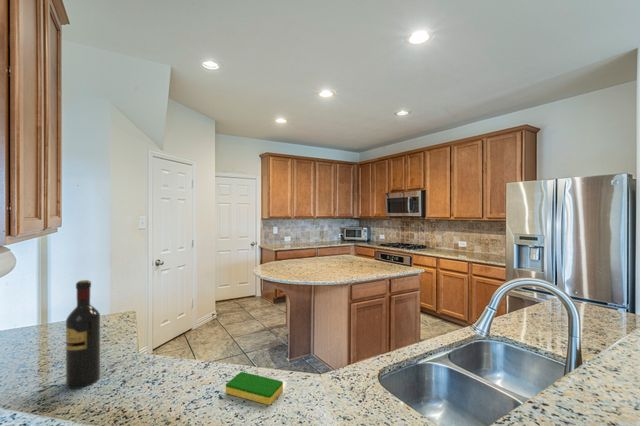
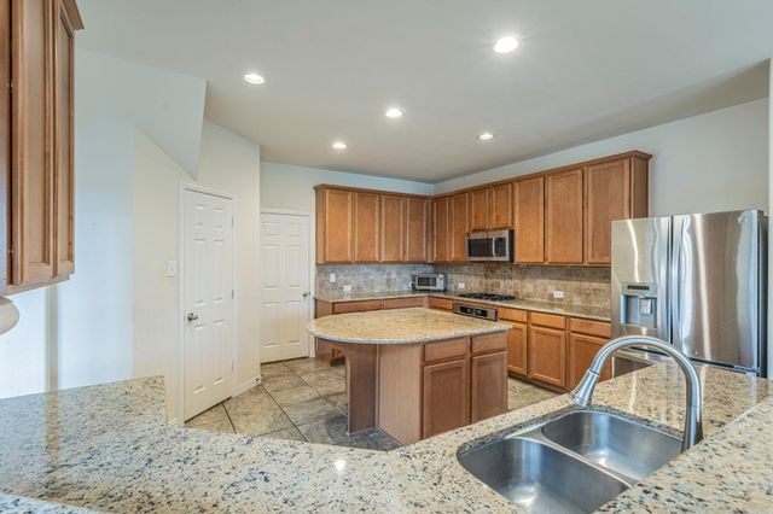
- dish sponge (254, 387)
- wine bottle (83, 331)
